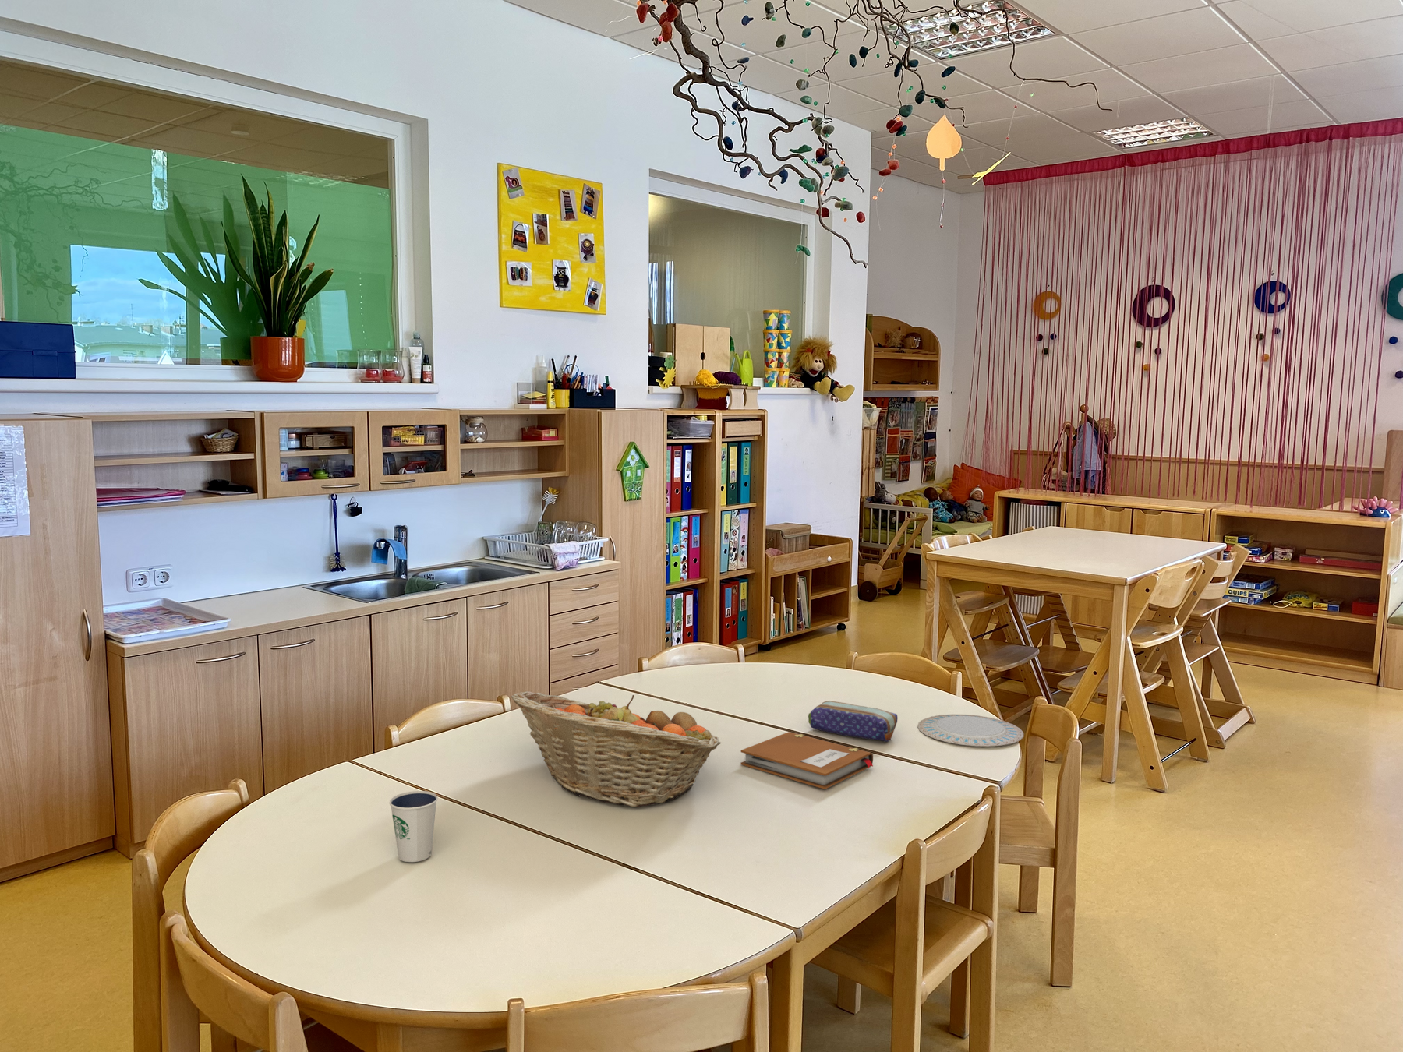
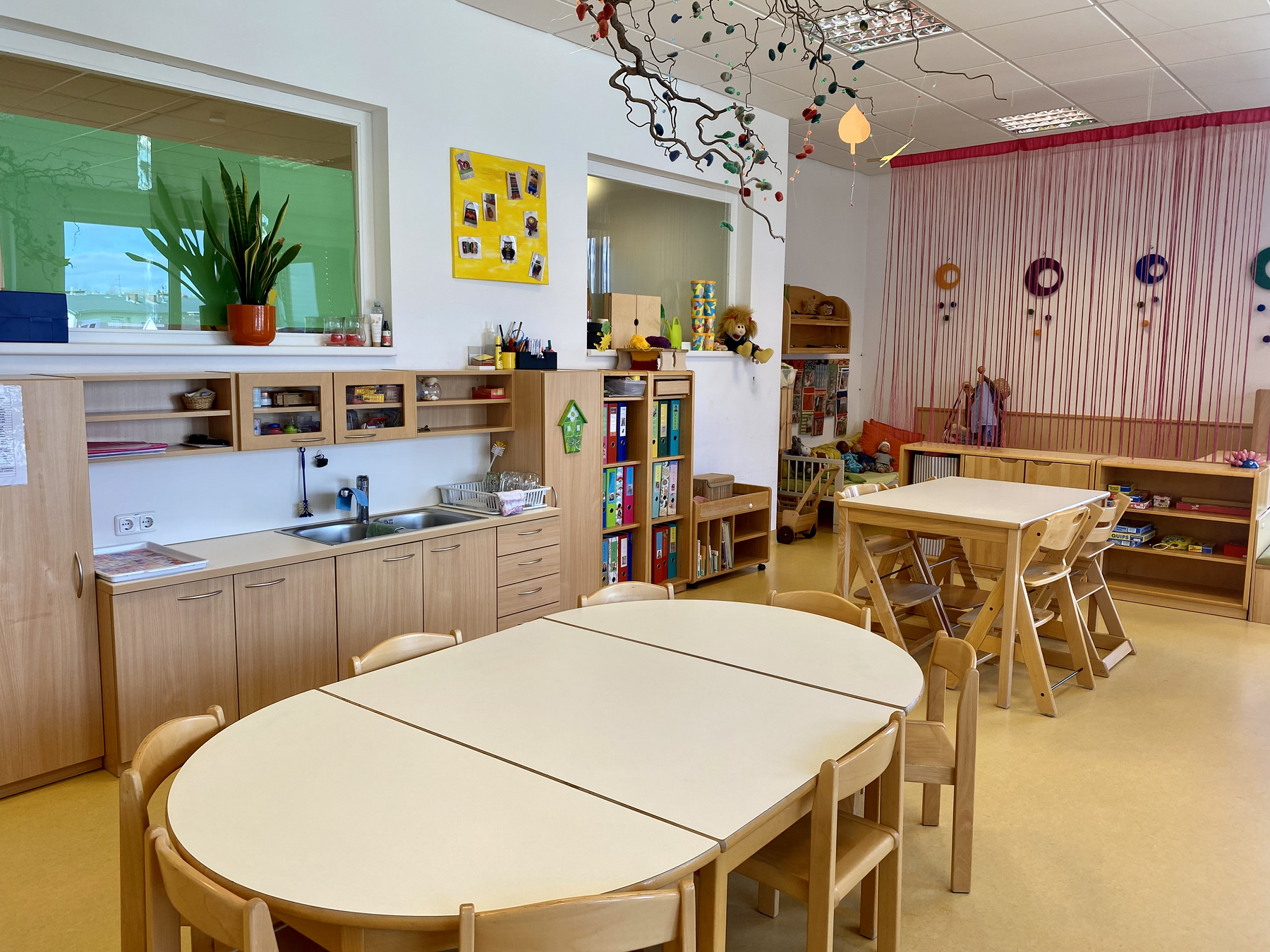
- notebook (809, 758)
- pencil case (852, 720)
- fruit basket (614, 736)
- chinaware (970, 727)
- dixie cup (414, 828)
